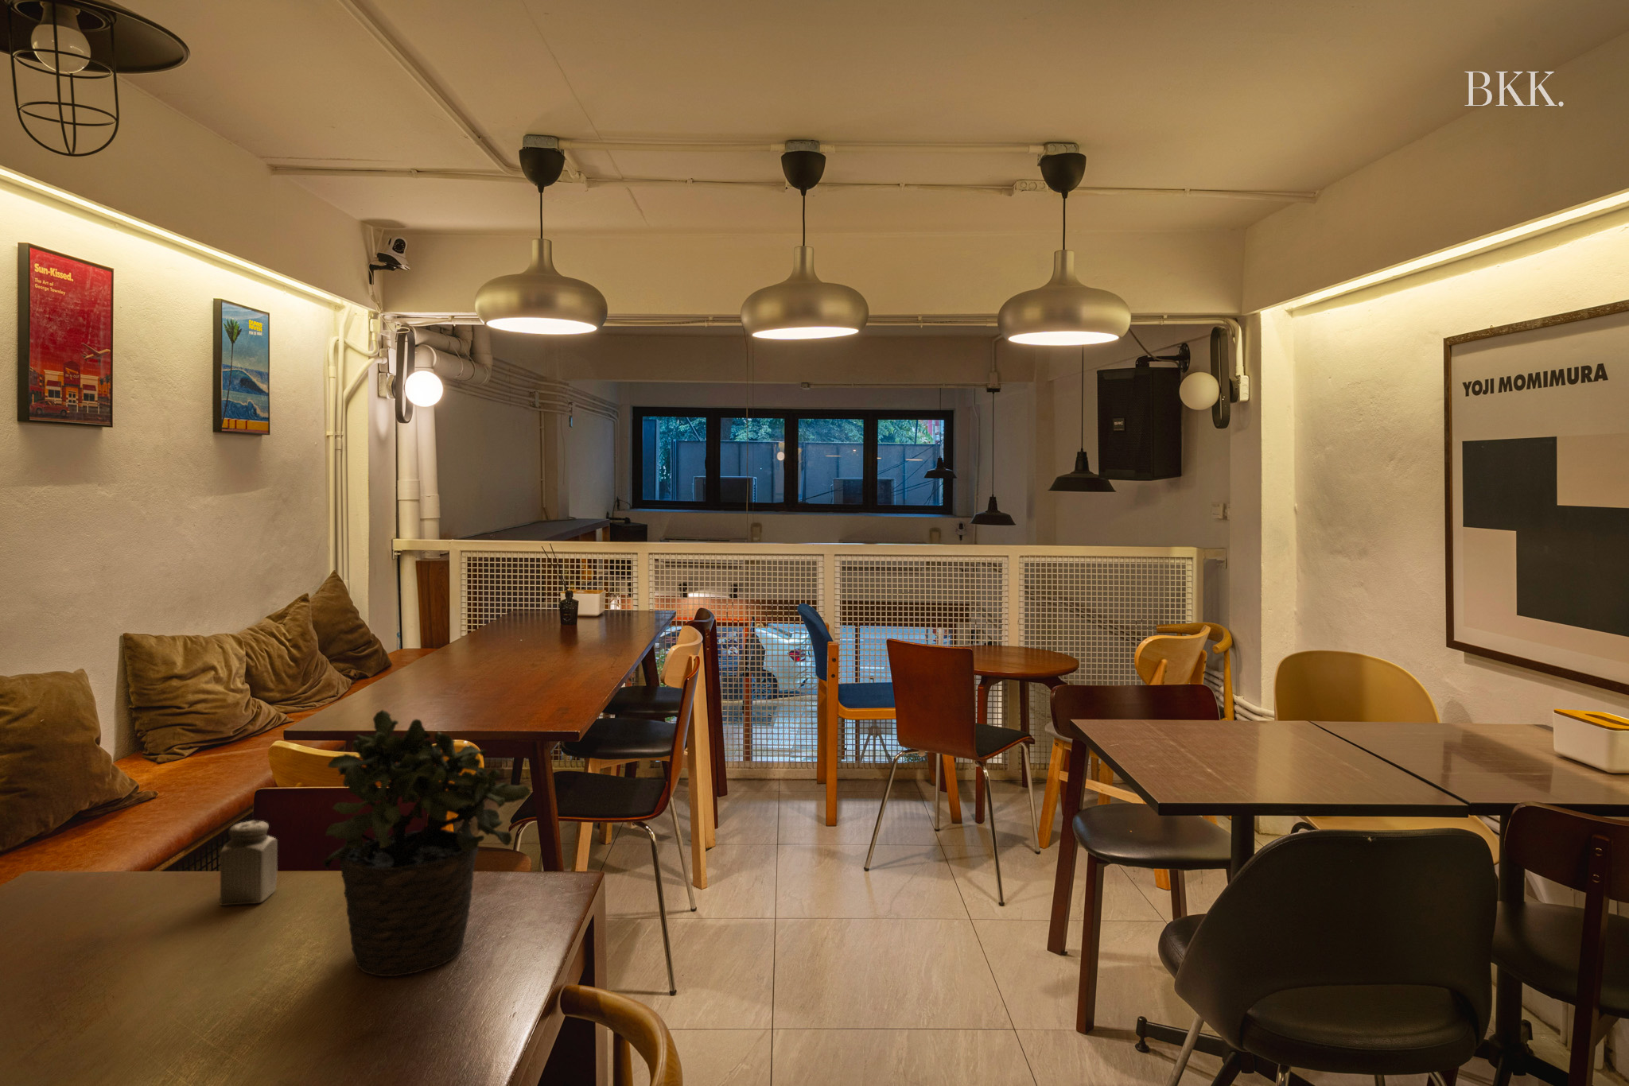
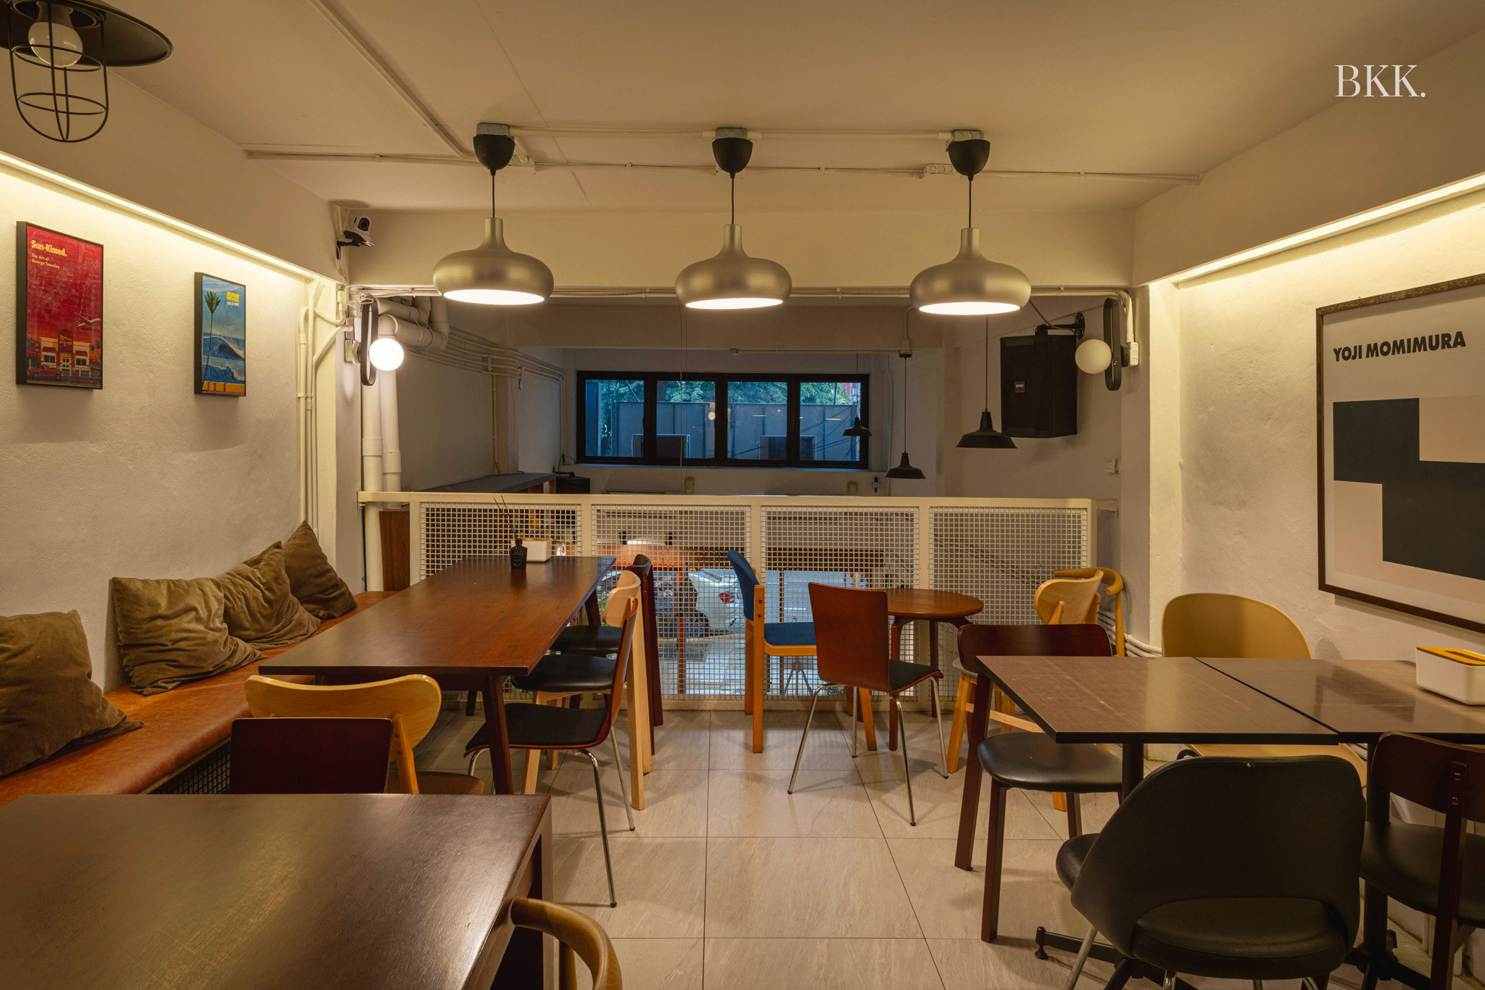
- potted plant (405, 830)
- salt shaker (248, 861)
